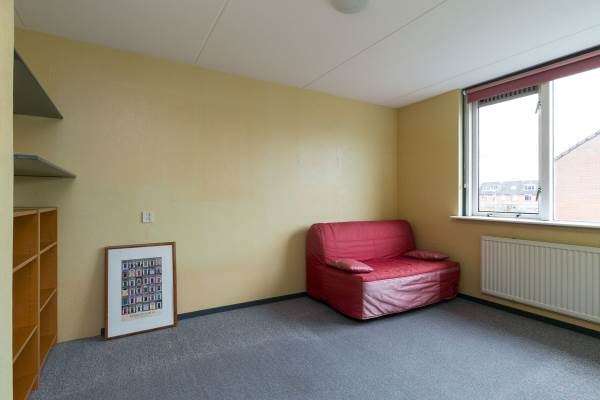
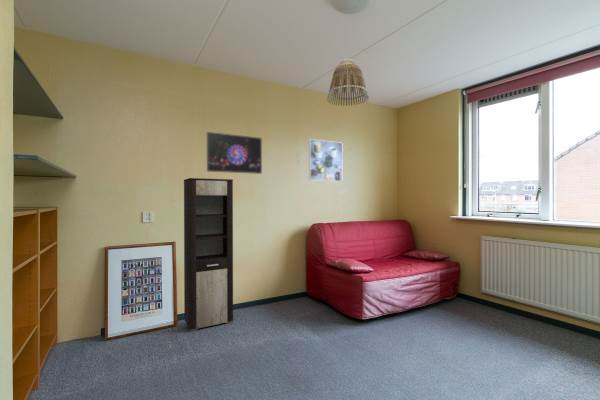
+ cabinet (208, 250)
+ lamp shade (348, 80)
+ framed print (235, 153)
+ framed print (326, 161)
